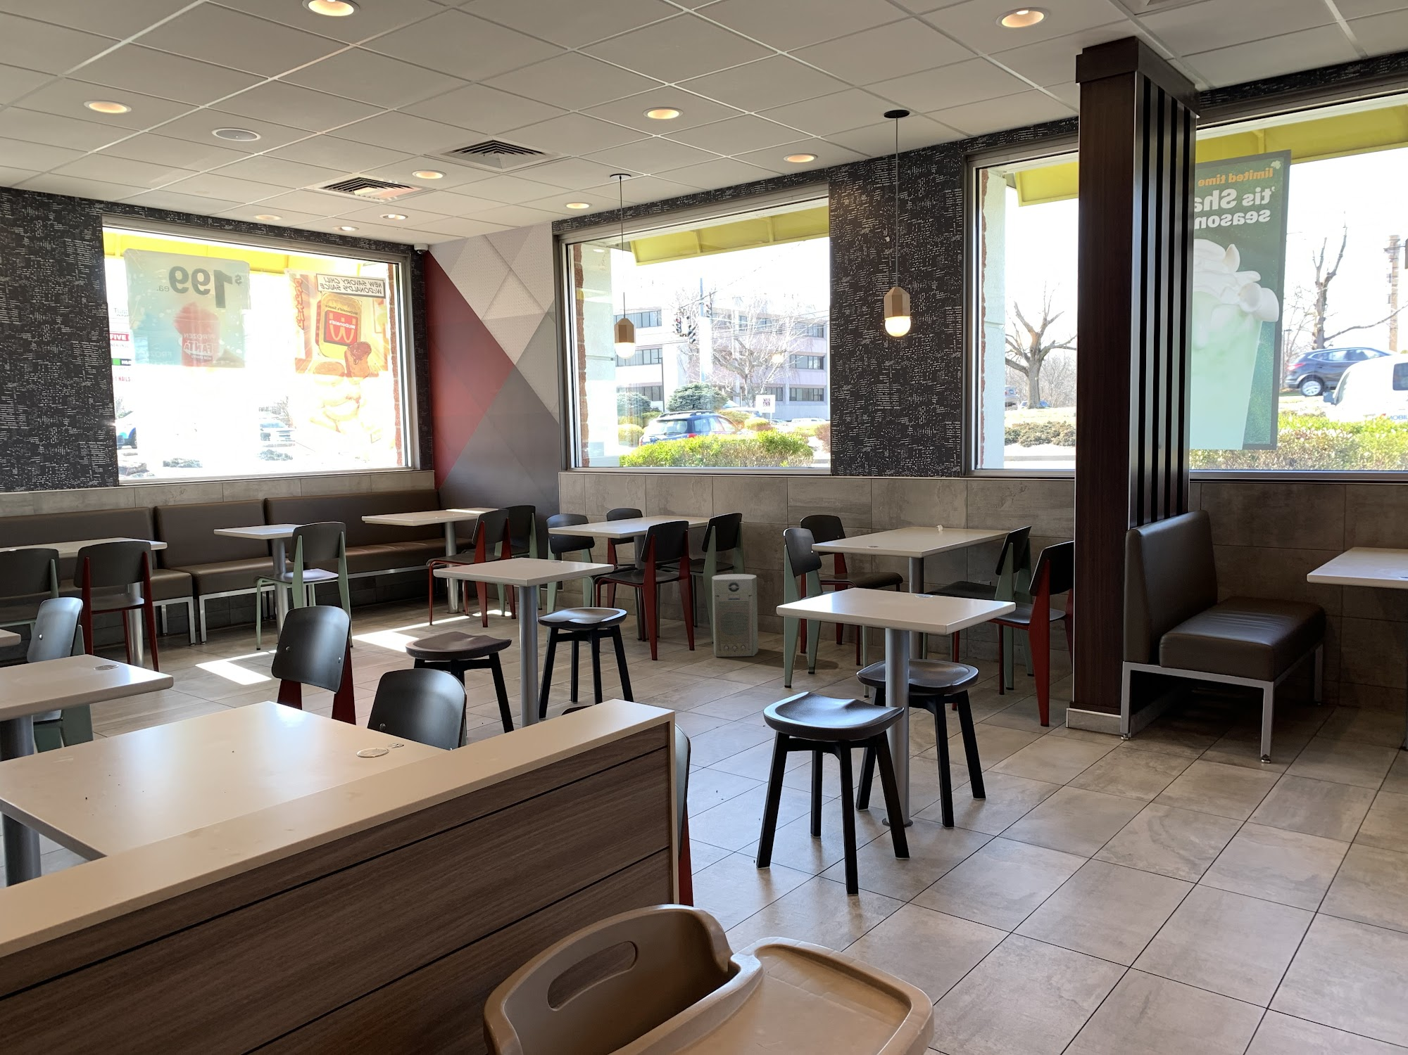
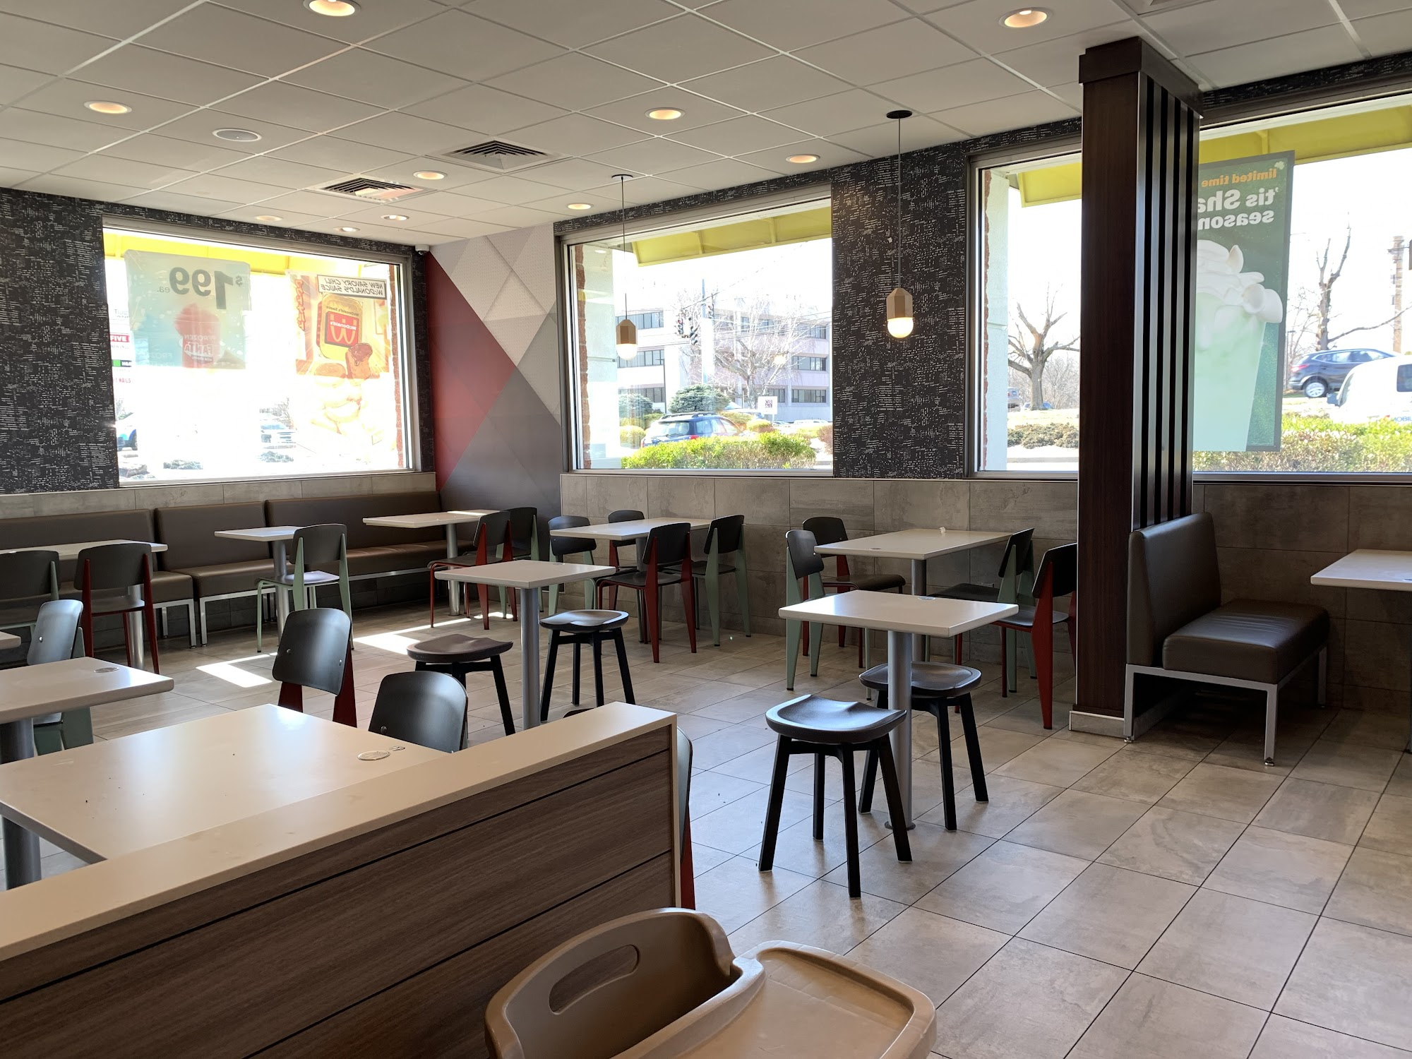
- fan (735, 614)
